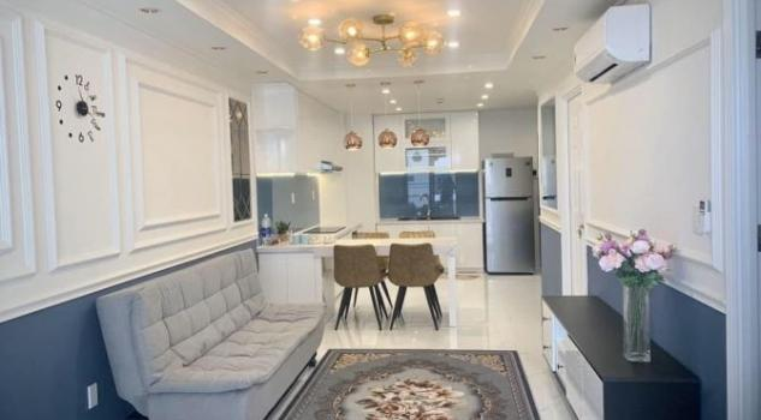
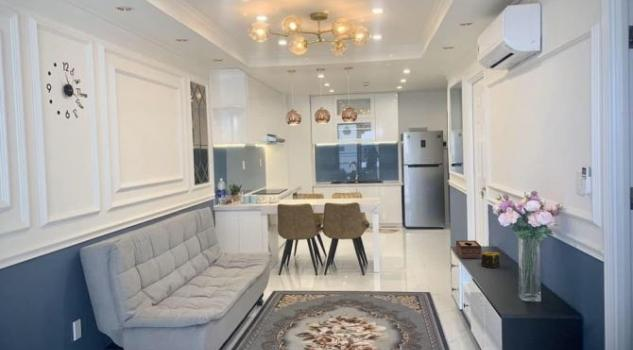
+ candle (490, 259)
+ tissue box (468, 249)
